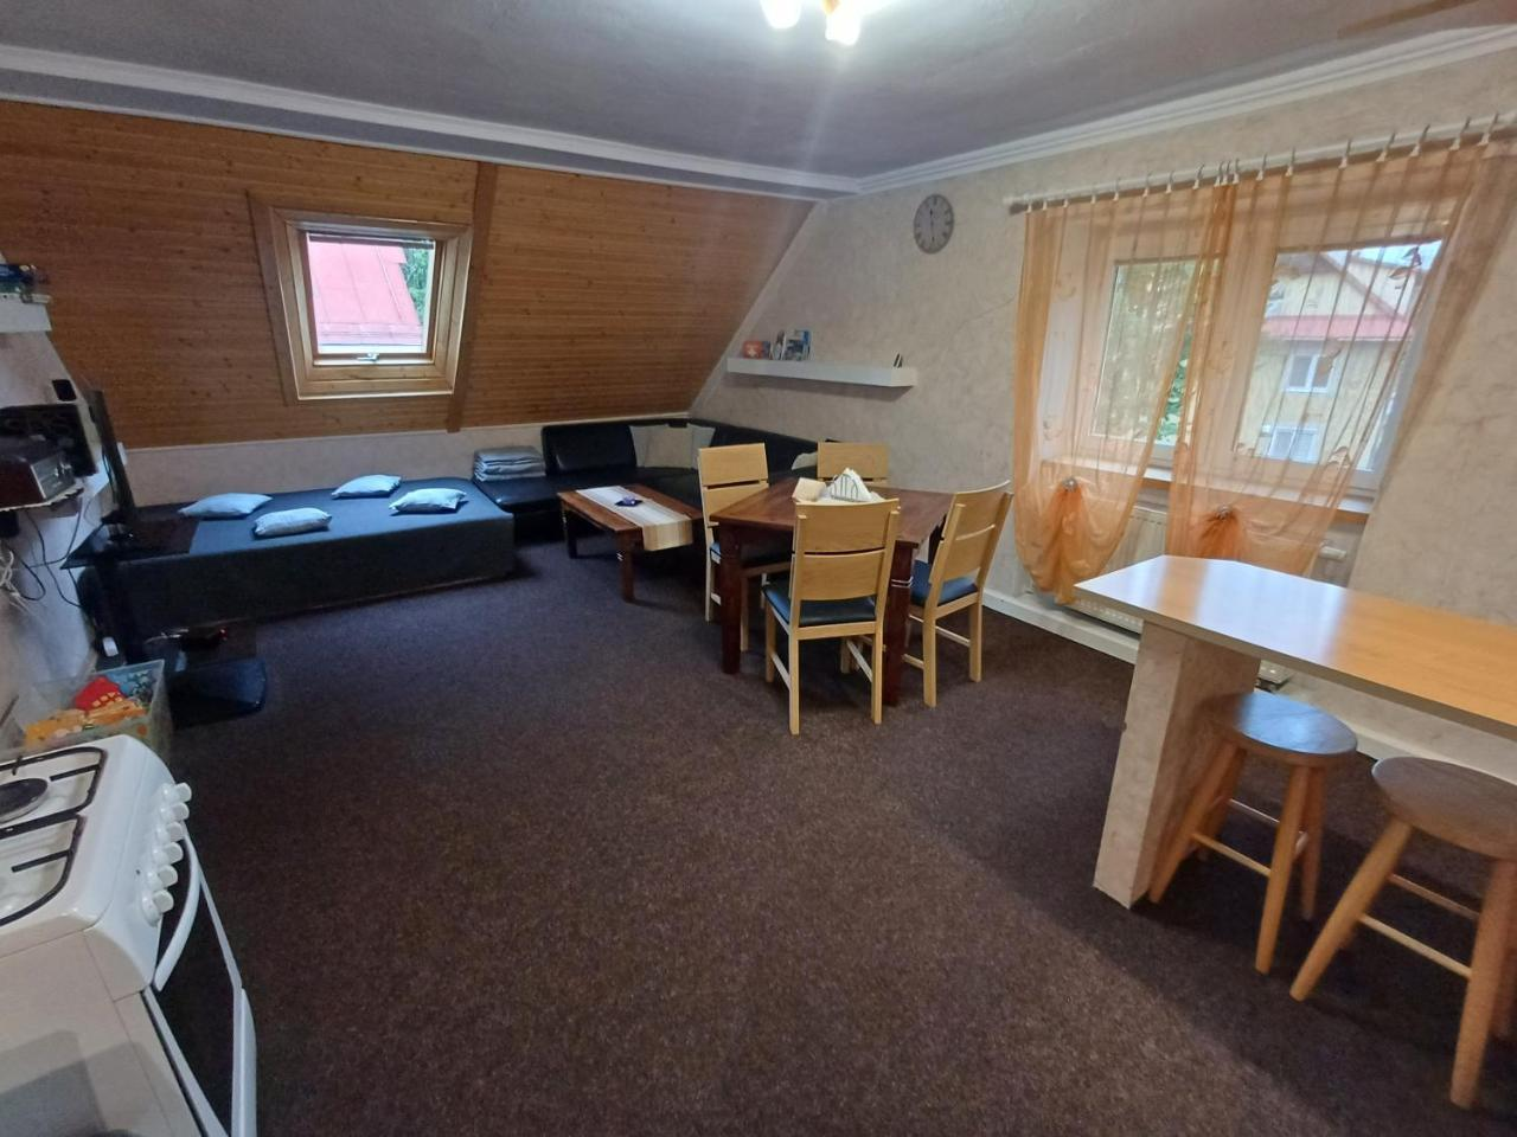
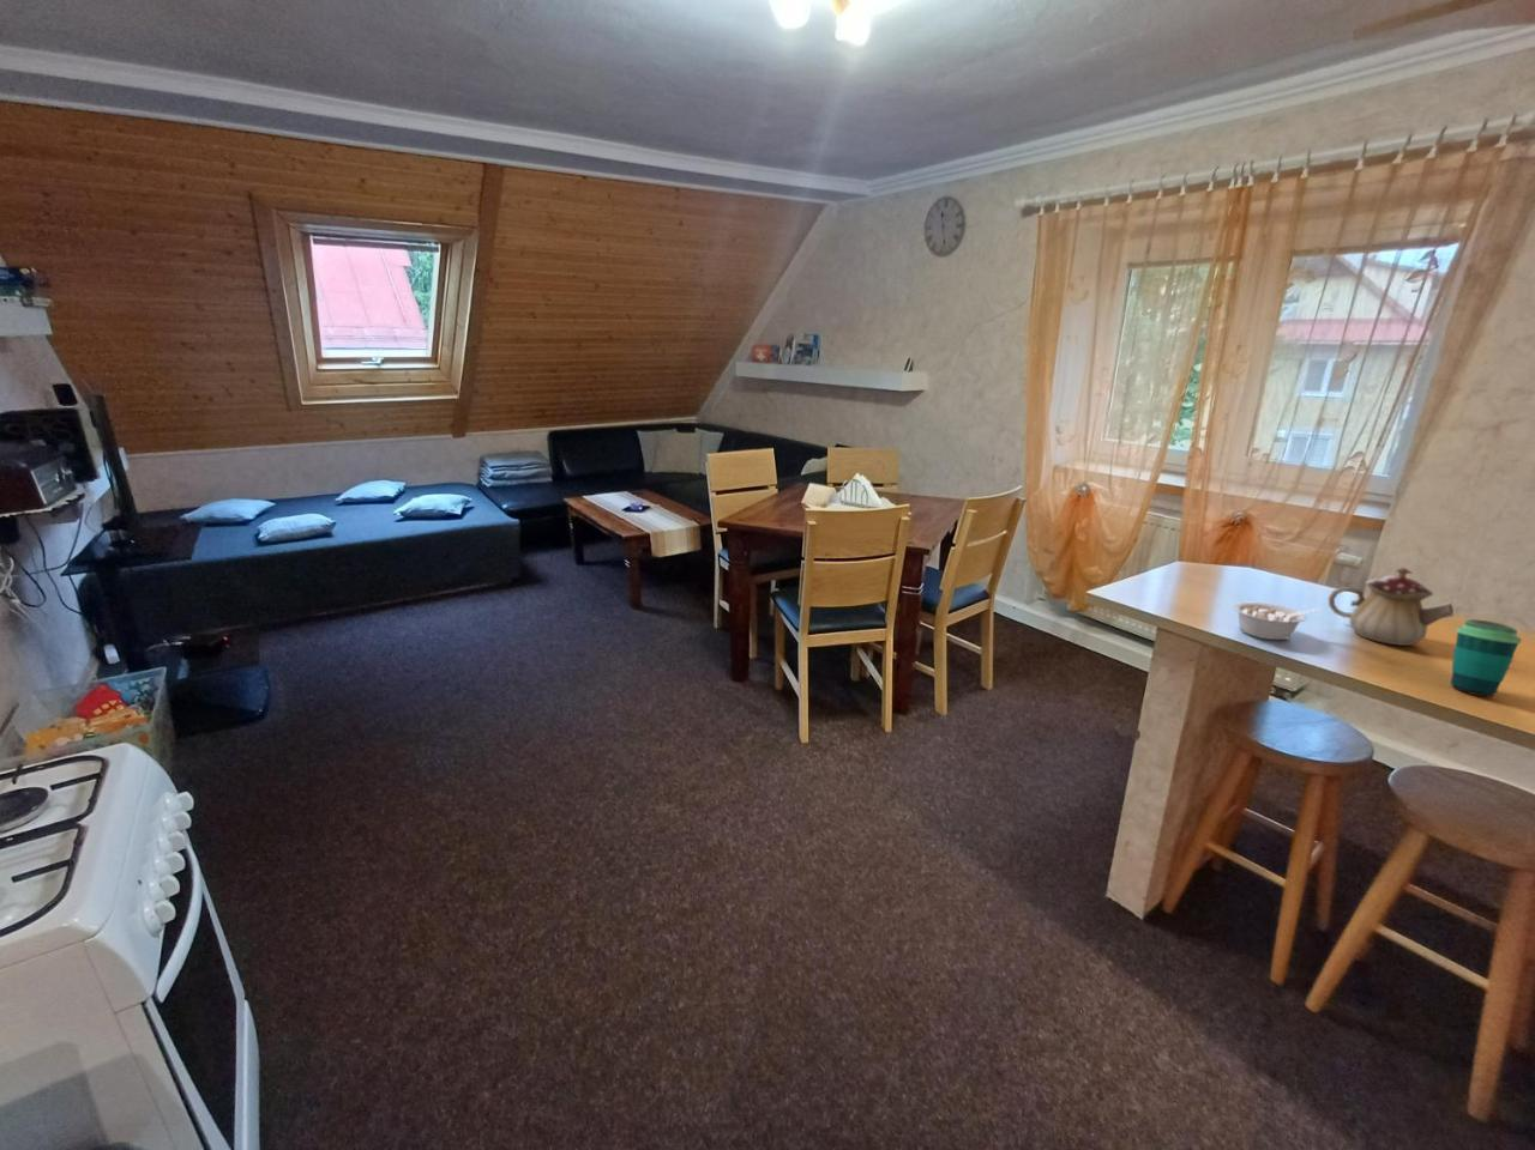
+ teapot (1388, 602)
+ legume (1269, 620)
+ cup (1479, 656)
